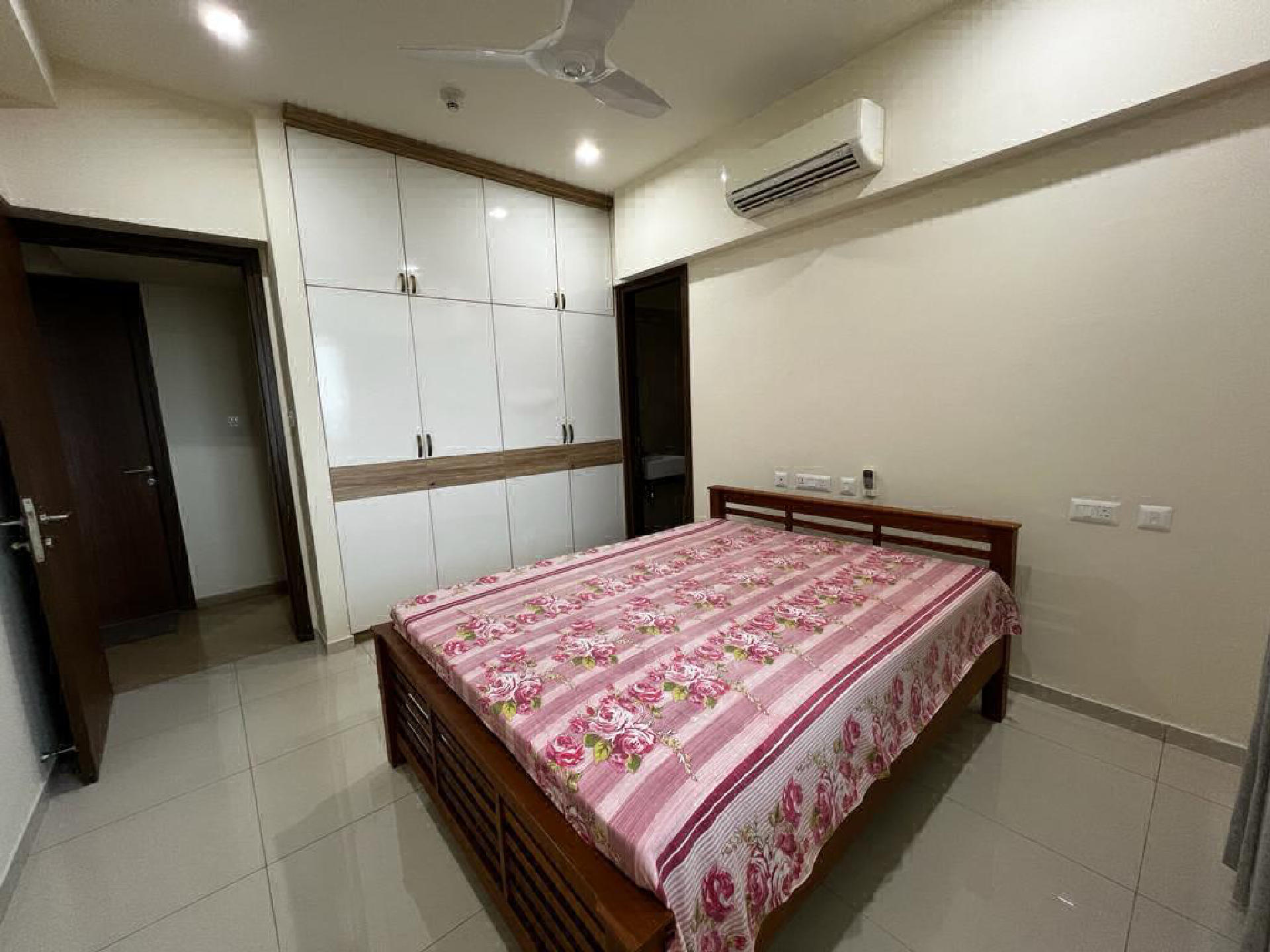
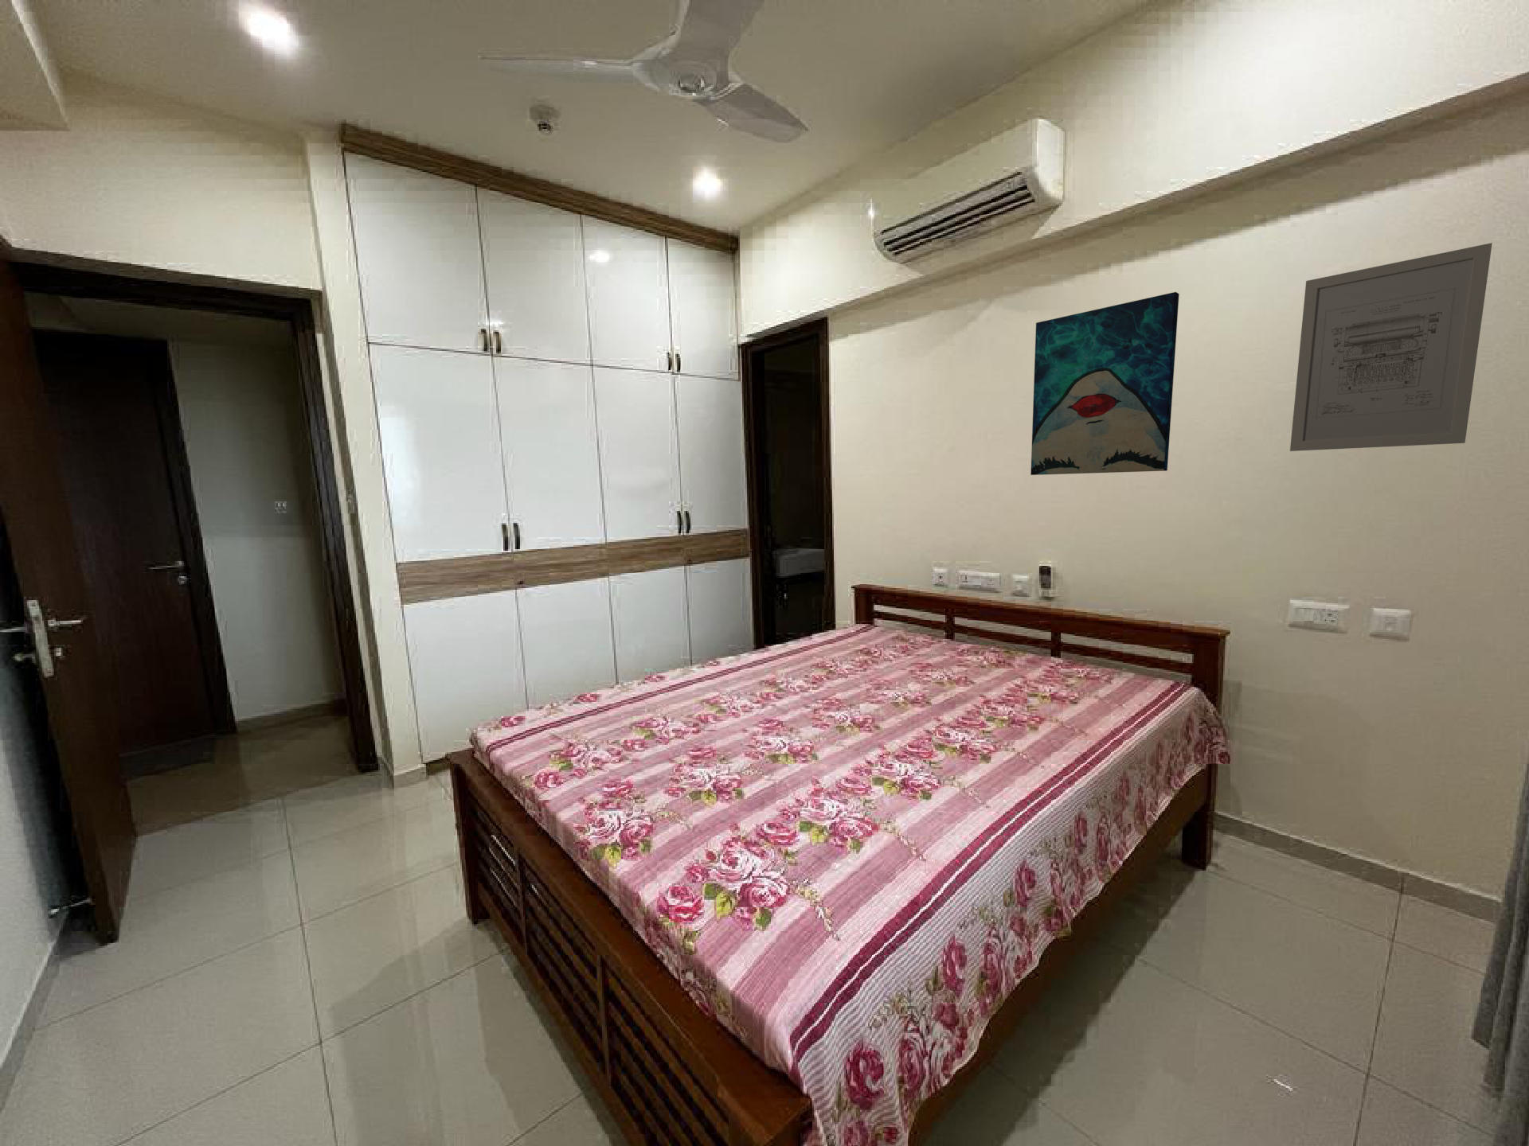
+ wall art (1097, 392)
+ wall art (1381, 358)
